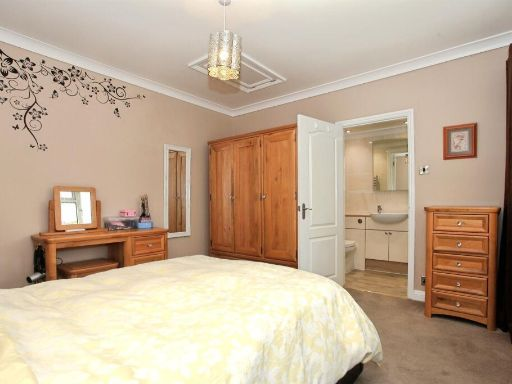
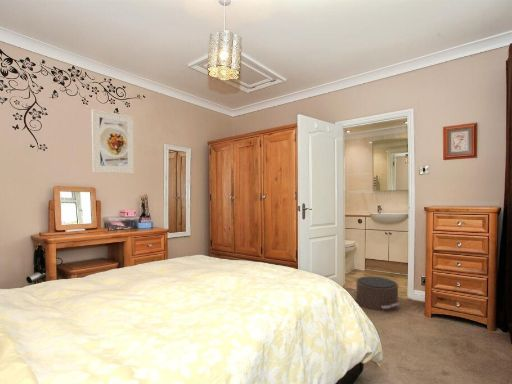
+ pouf (373, 293)
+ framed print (113, 143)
